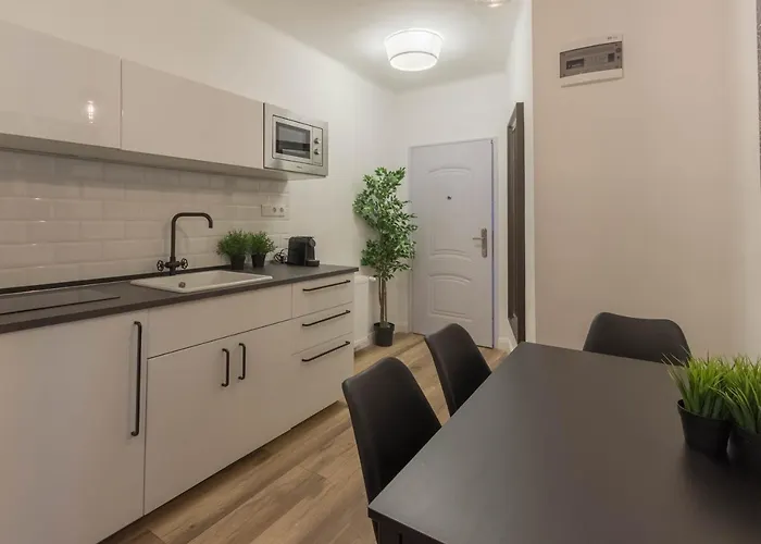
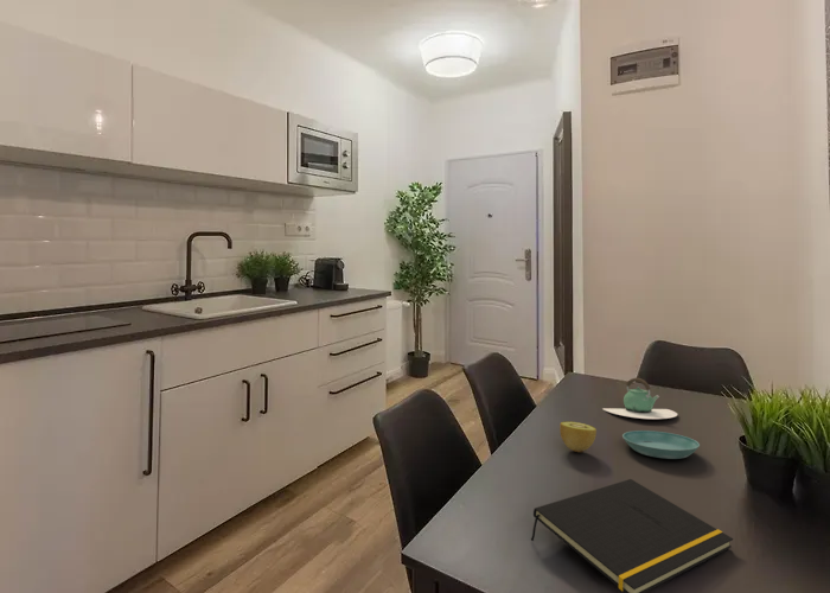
+ saucer (659, 445)
+ notepad (631, 527)
+ fruit (577, 438)
+ teapot (638, 394)
